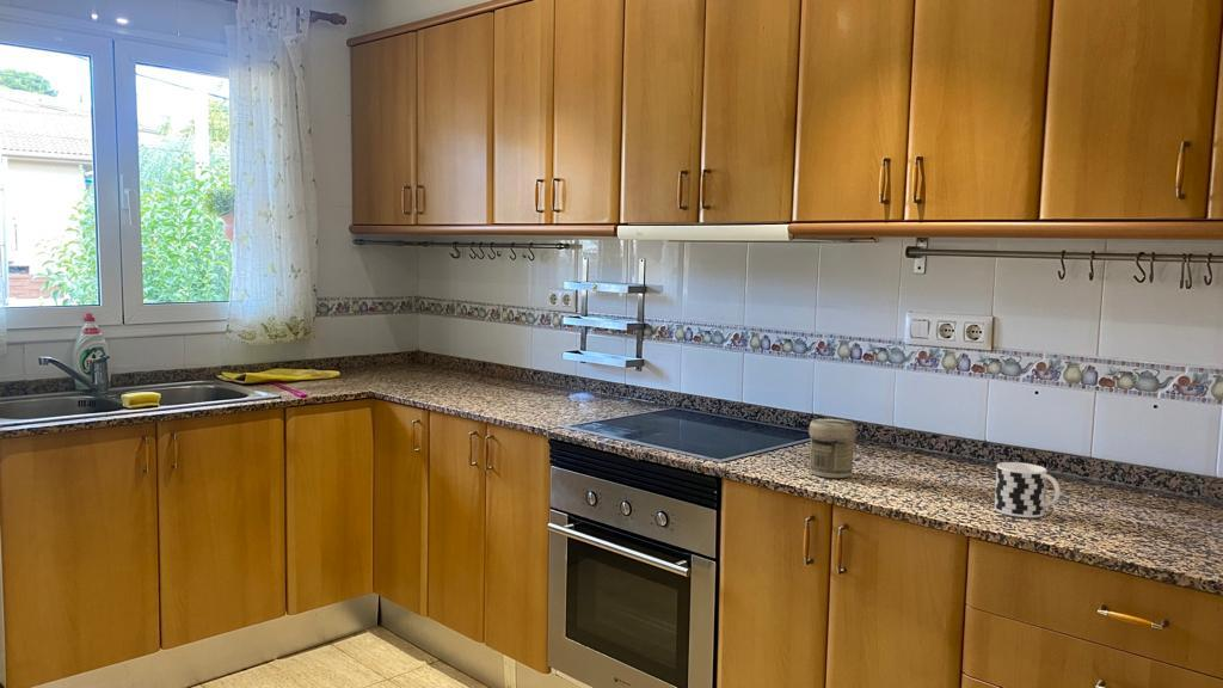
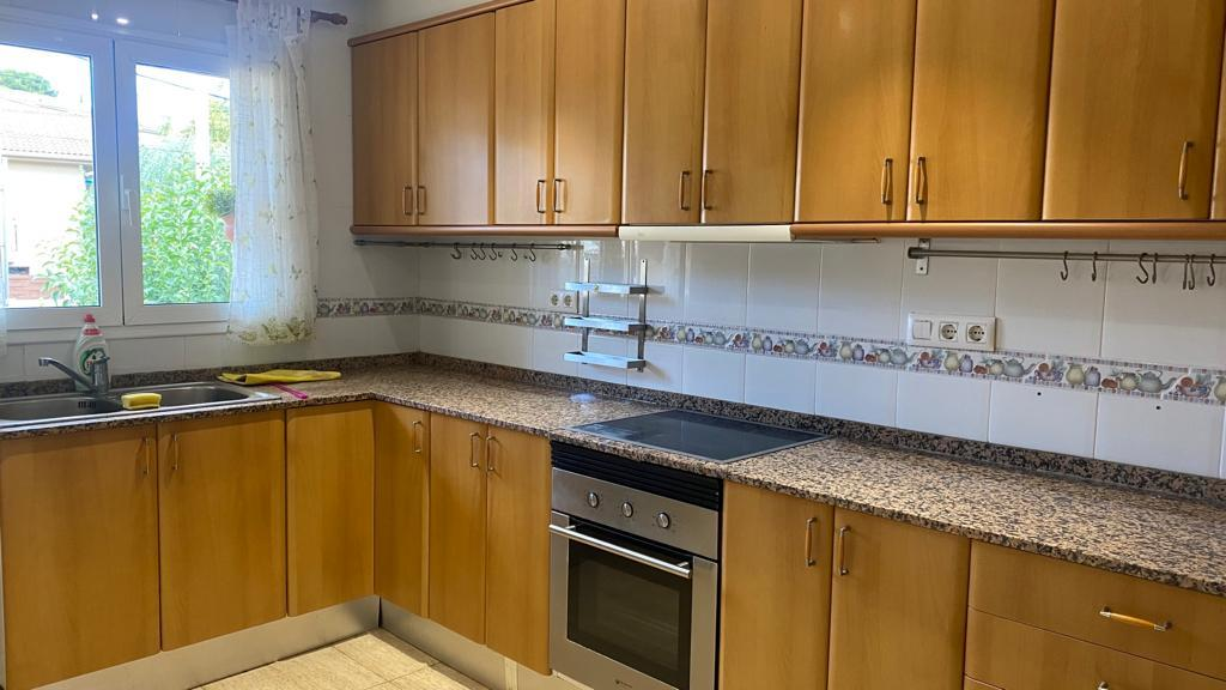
- jar (831, 447)
- cup (1027, 491)
